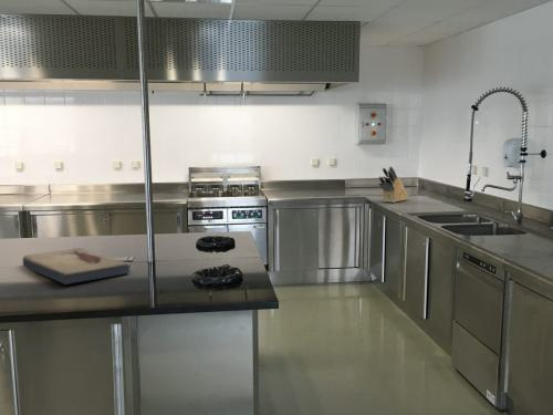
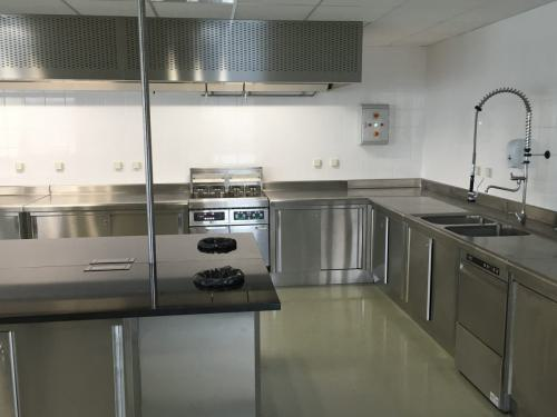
- fish fossil (74, 263)
- knife block (393, 183)
